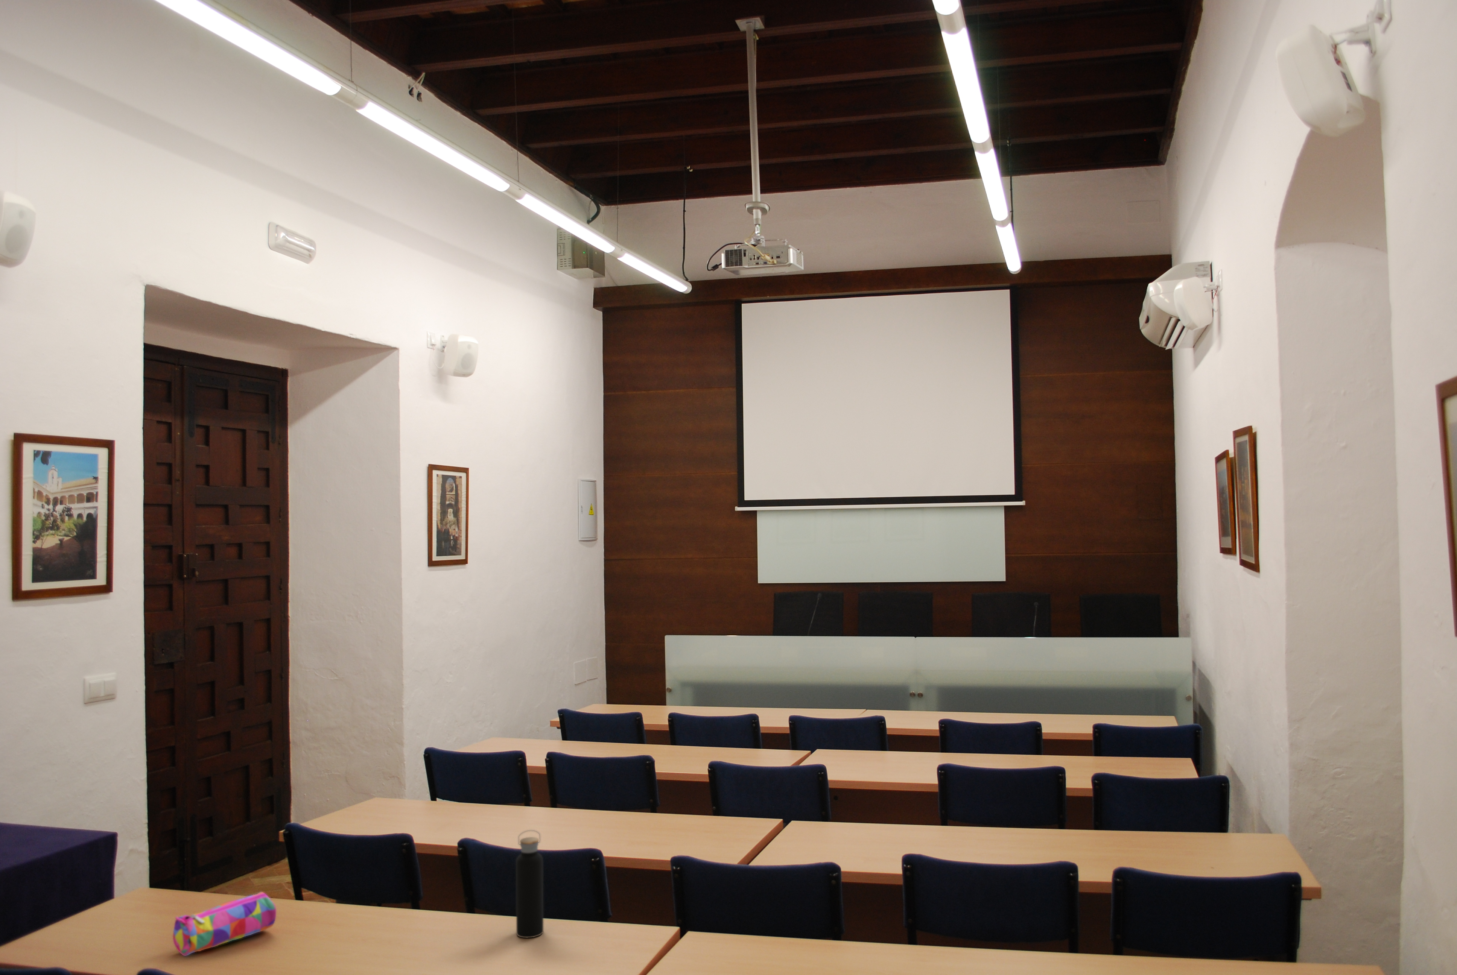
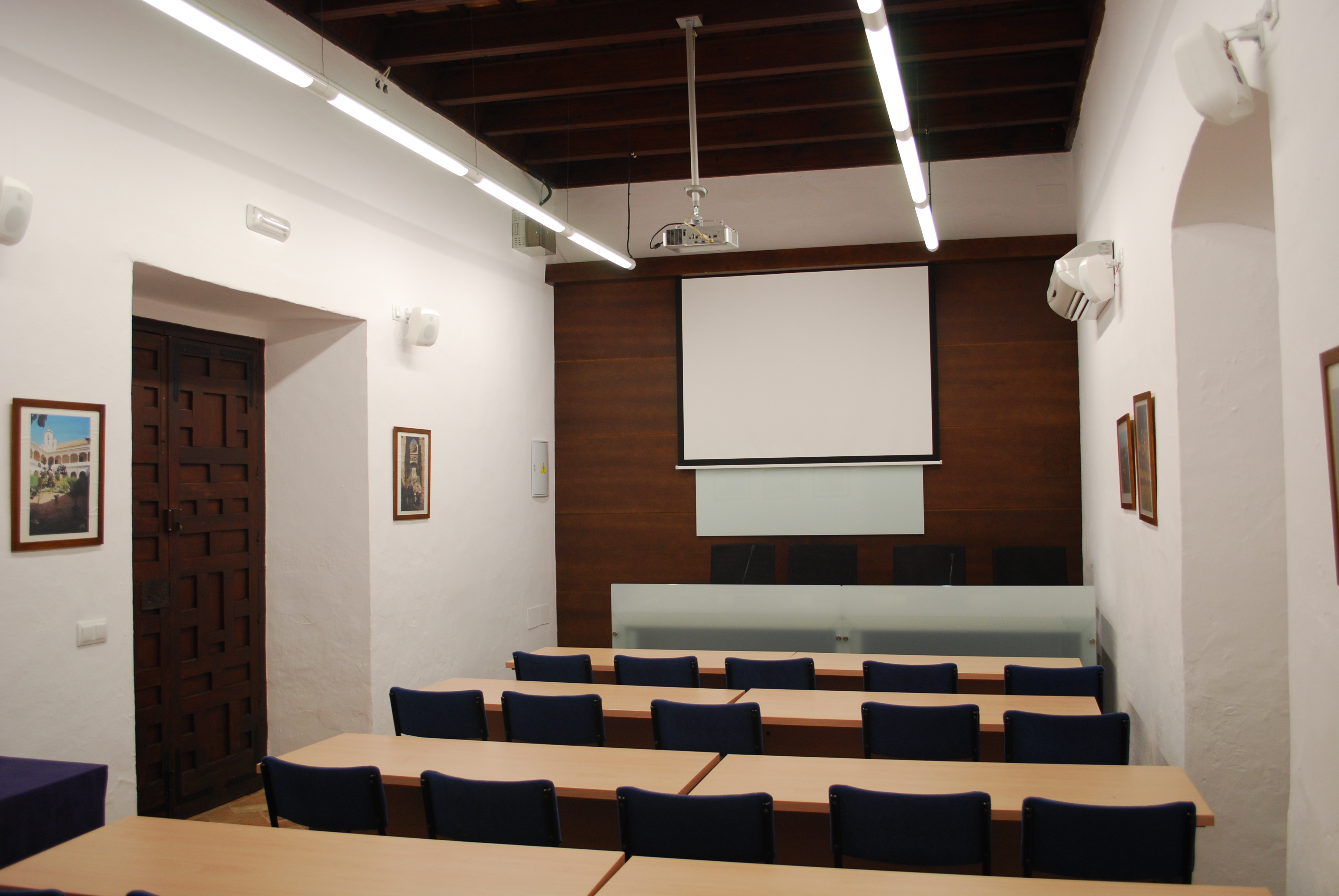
- pencil case (224, 923)
- water bottle (530, 881)
